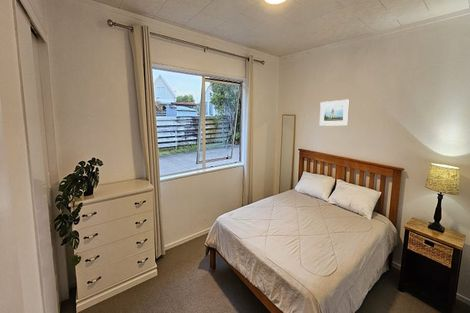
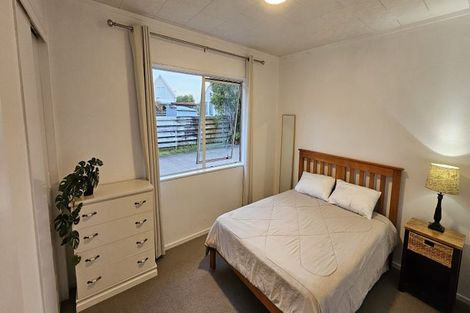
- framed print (333, 113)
